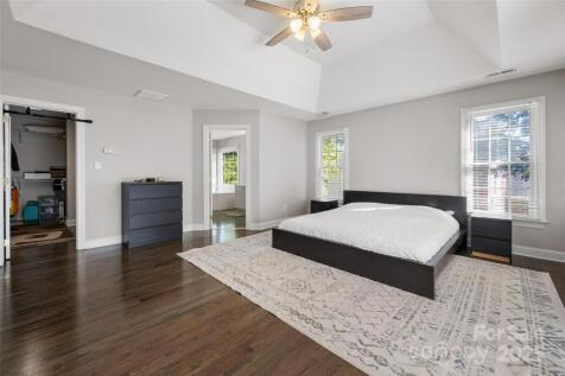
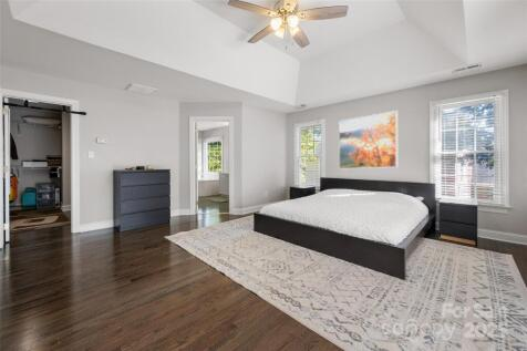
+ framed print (365, 142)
